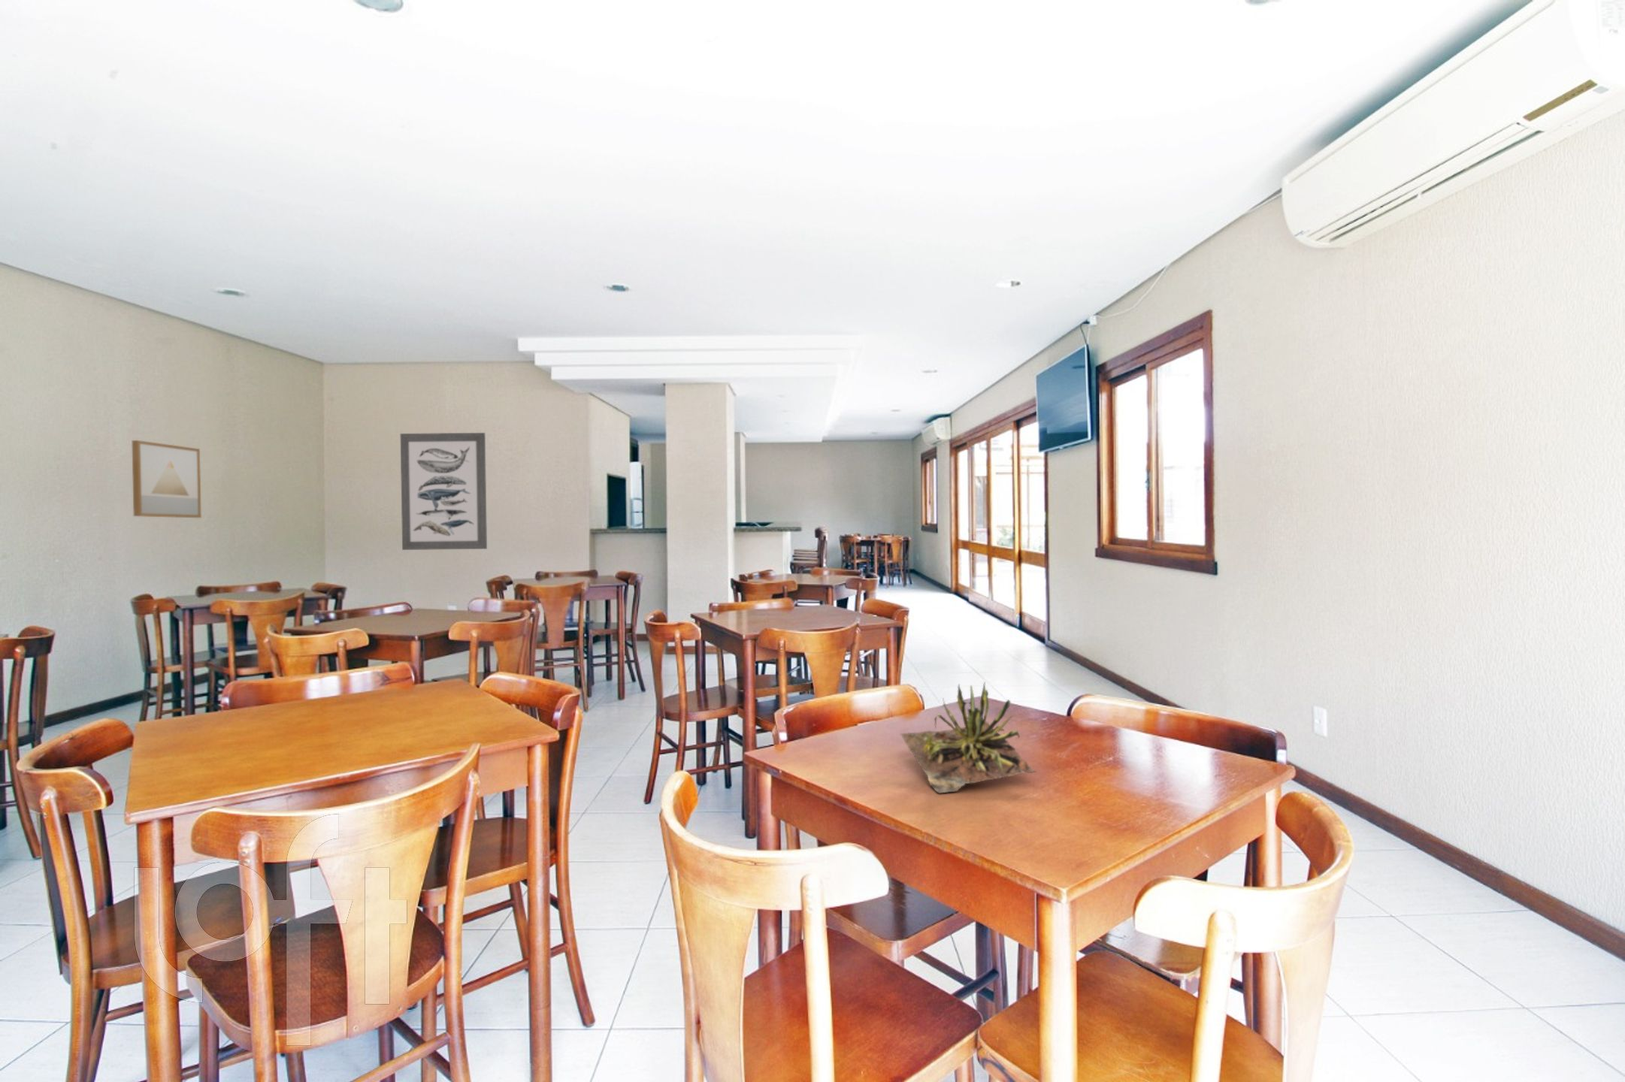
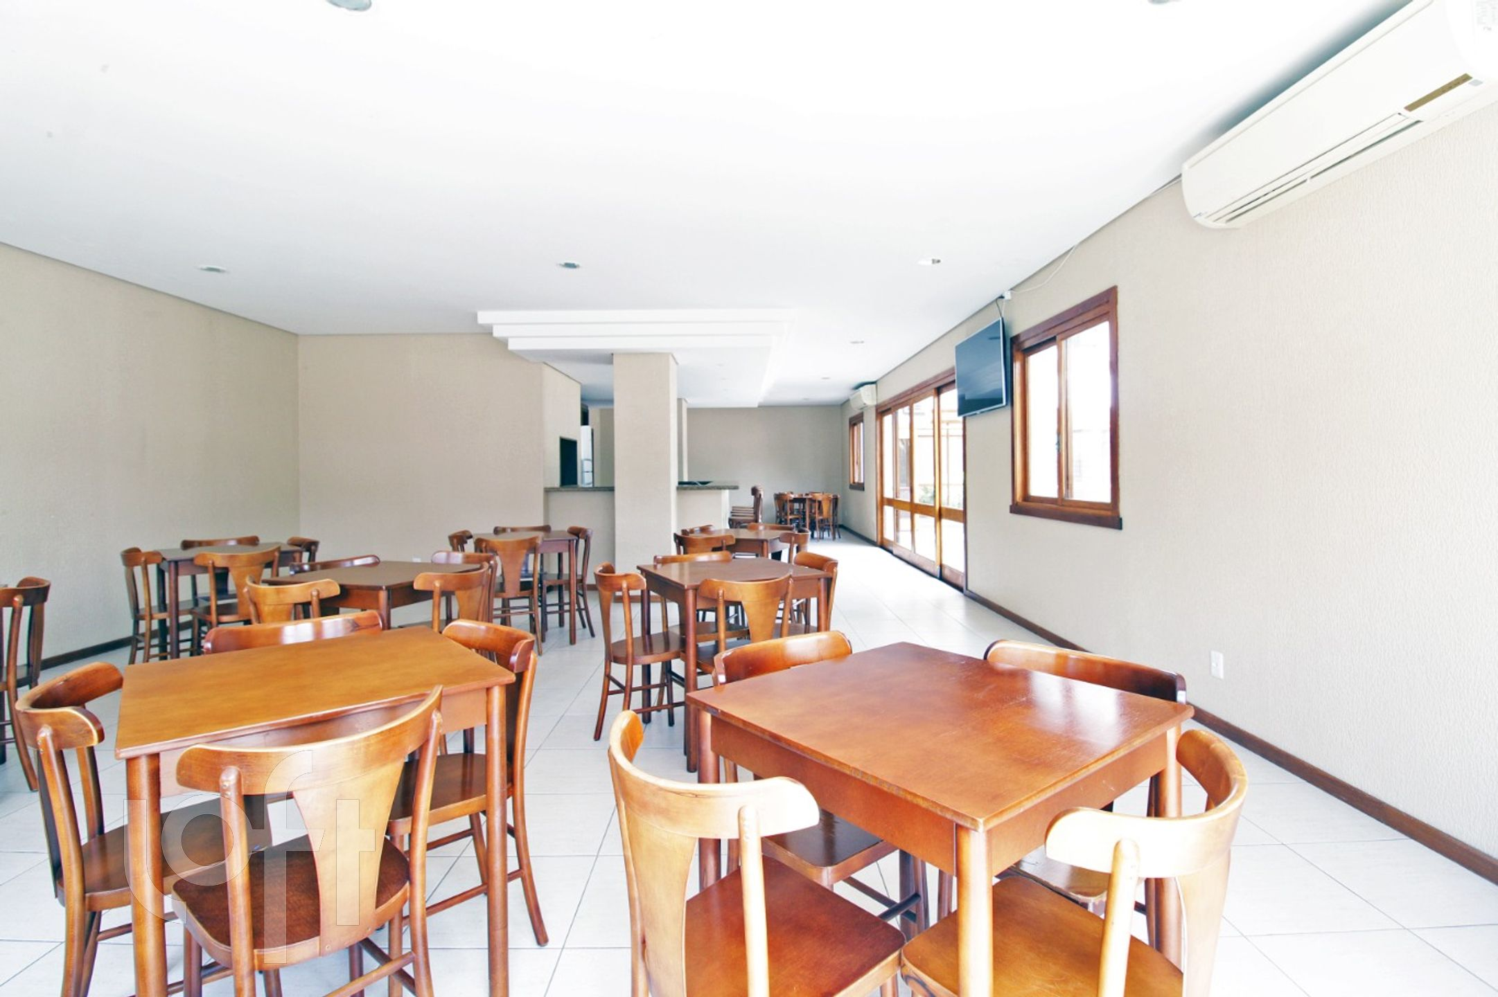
- wall art (168, 481)
- succulent plant (964, 727)
- wall art (443, 490)
